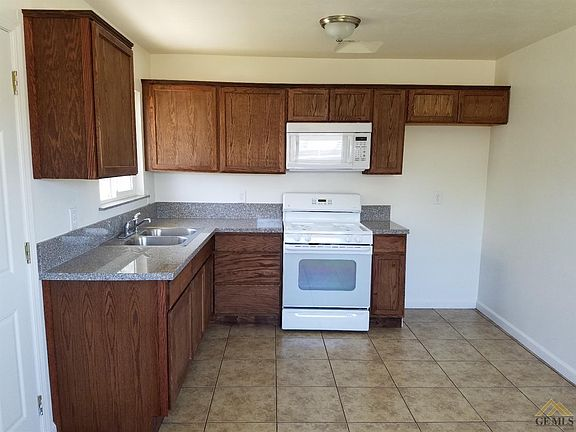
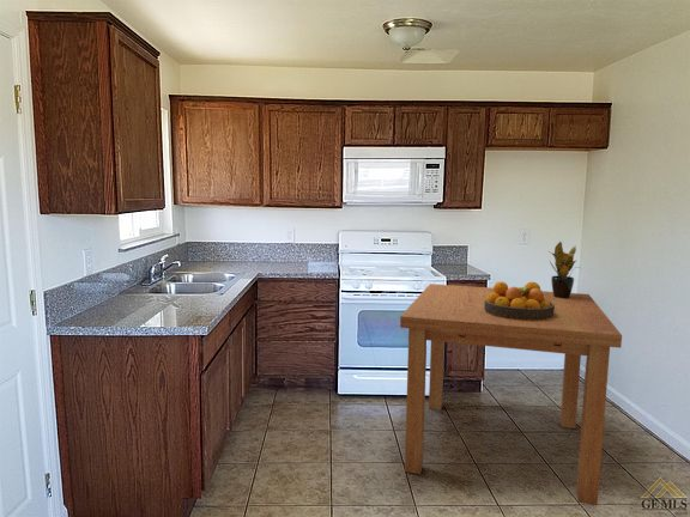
+ potted plant (563, 268)
+ fruit bowl (519, 297)
+ dining table (503, 347)
